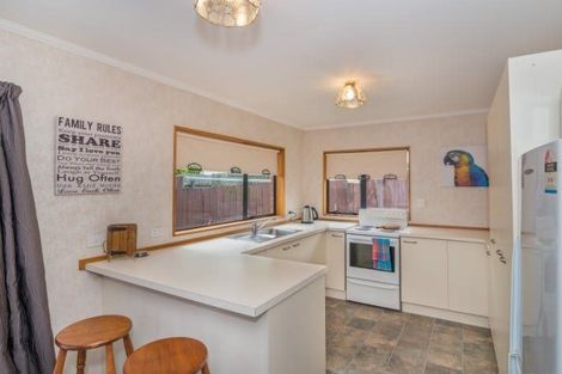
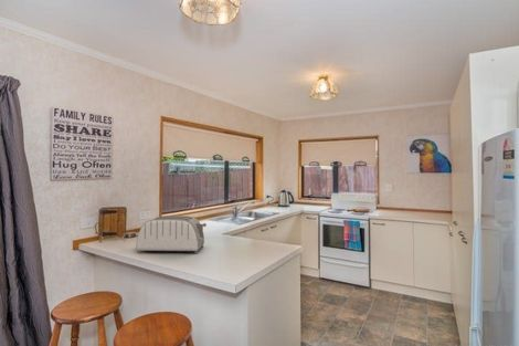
+ toaster (173, 233)
